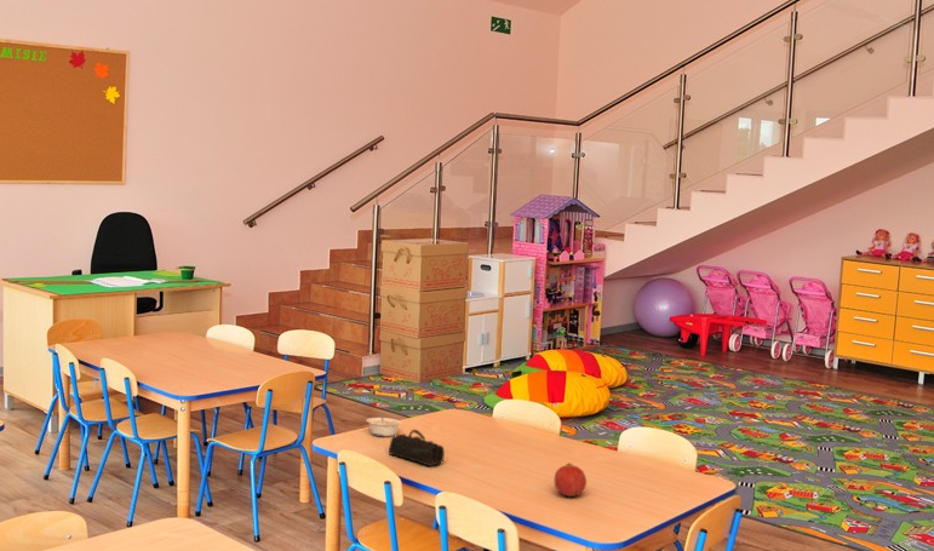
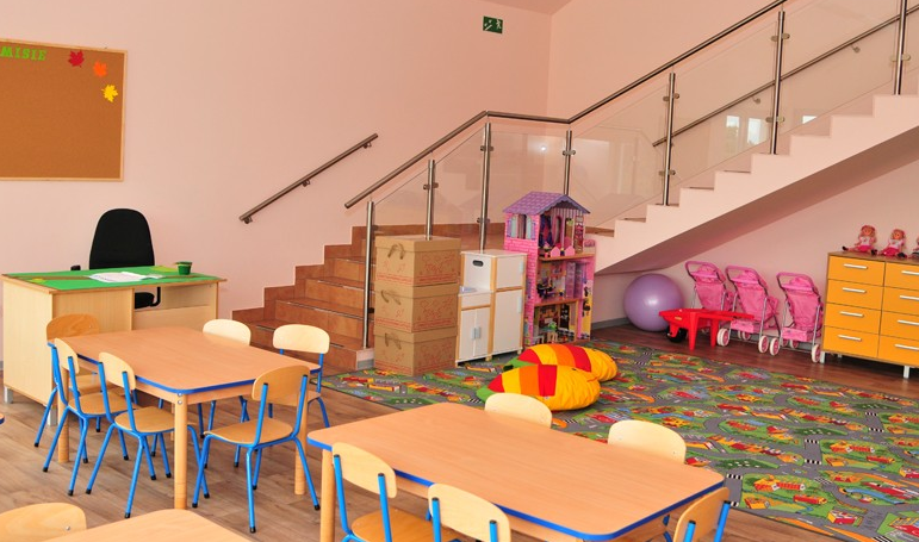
- fruit (569, 478)
- pencil case (417, 444)
- legume (382, 425)
